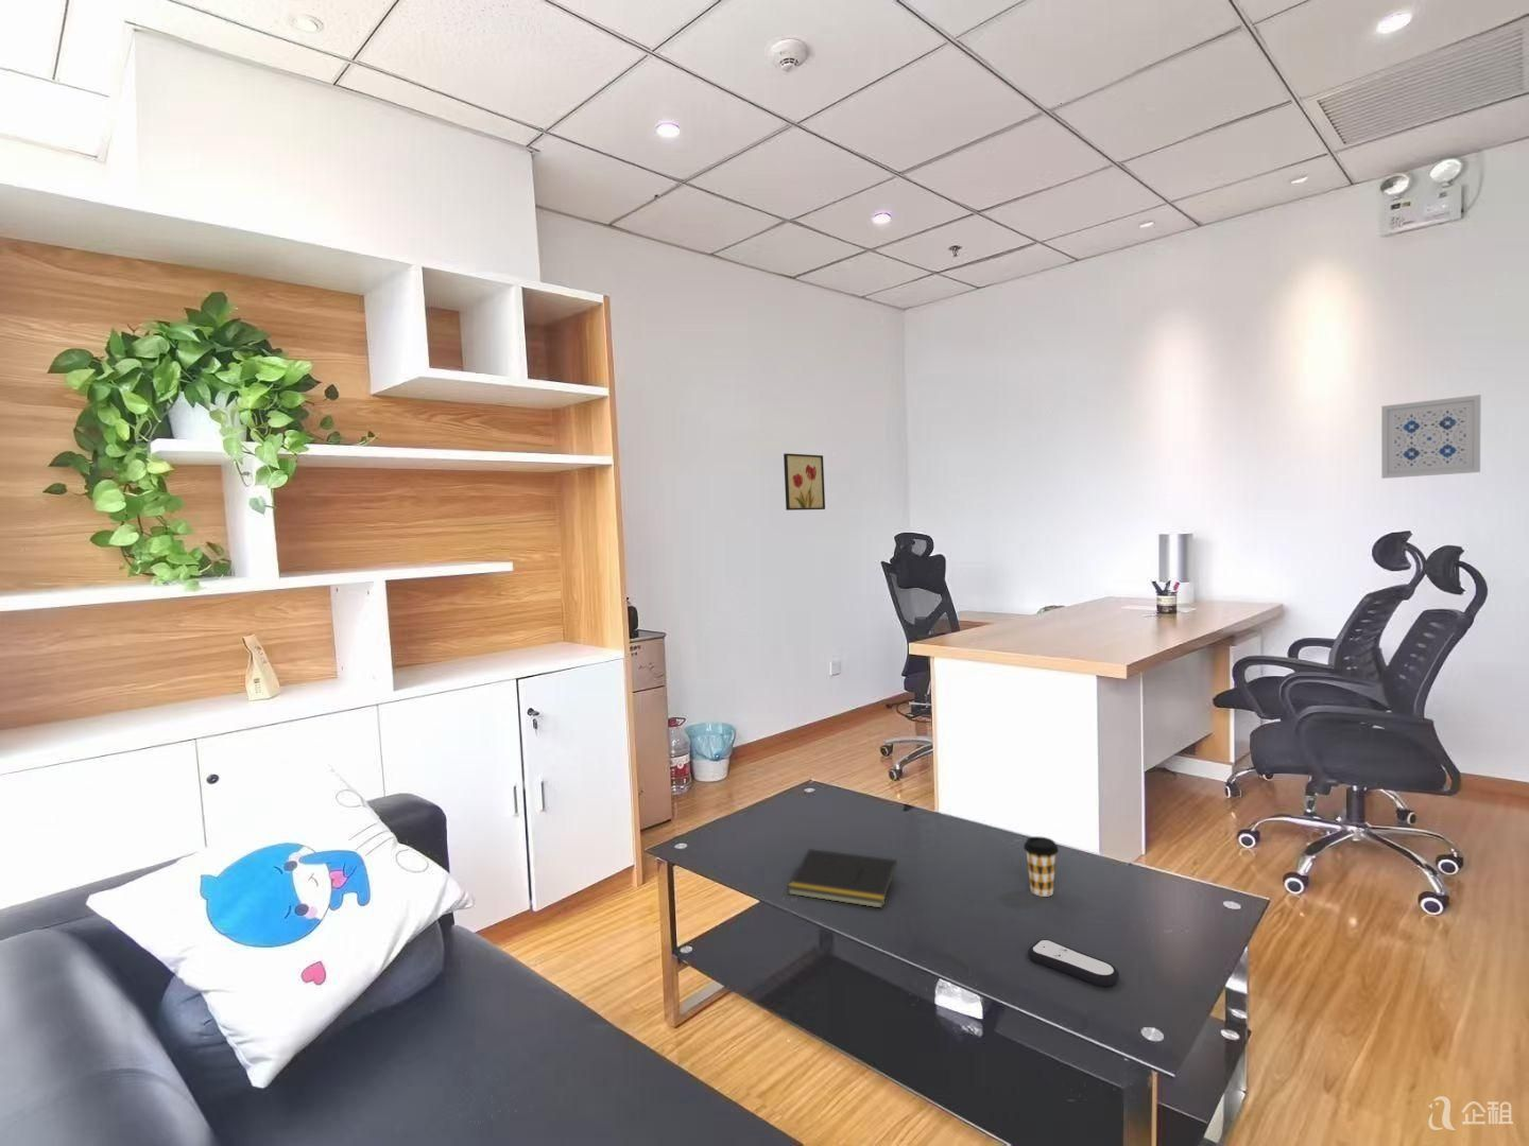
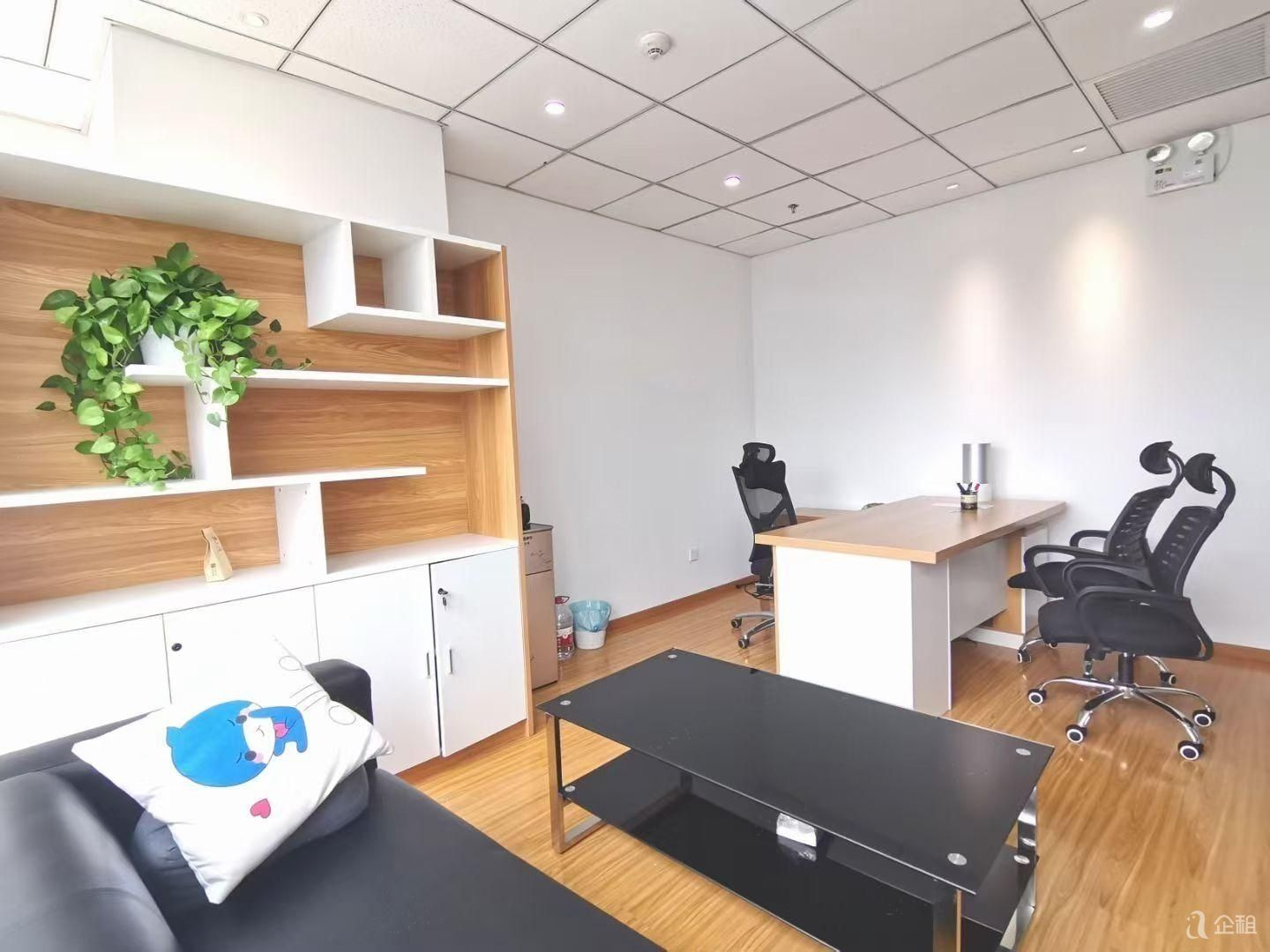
- coffee cup (1040, 866)
- remote control (1073, 962)
- wall art (1429, 437)
- wall art (804, 482)
- notepad (843, 876)
